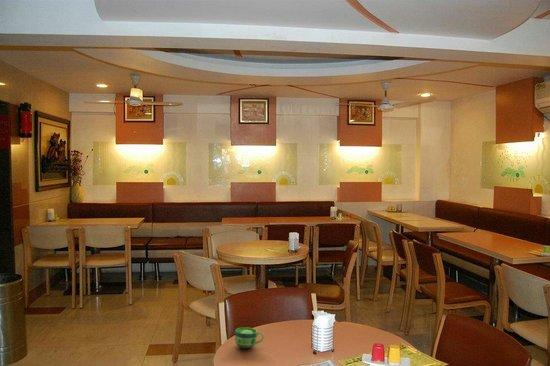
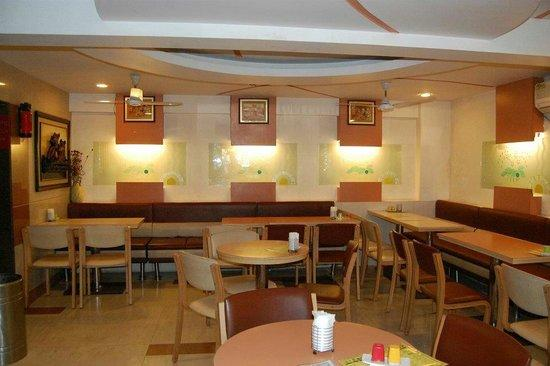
- cup (249, 337)
